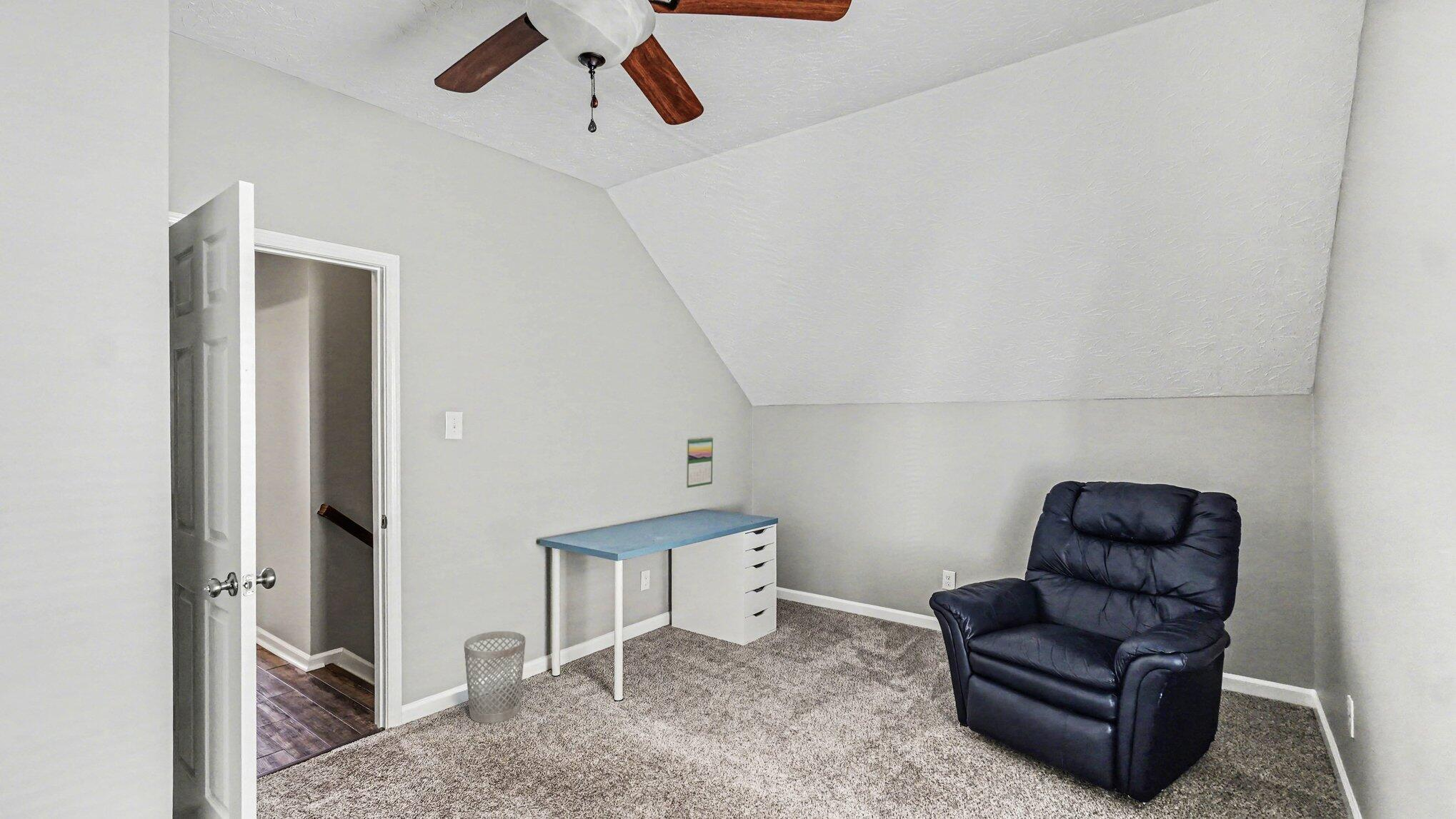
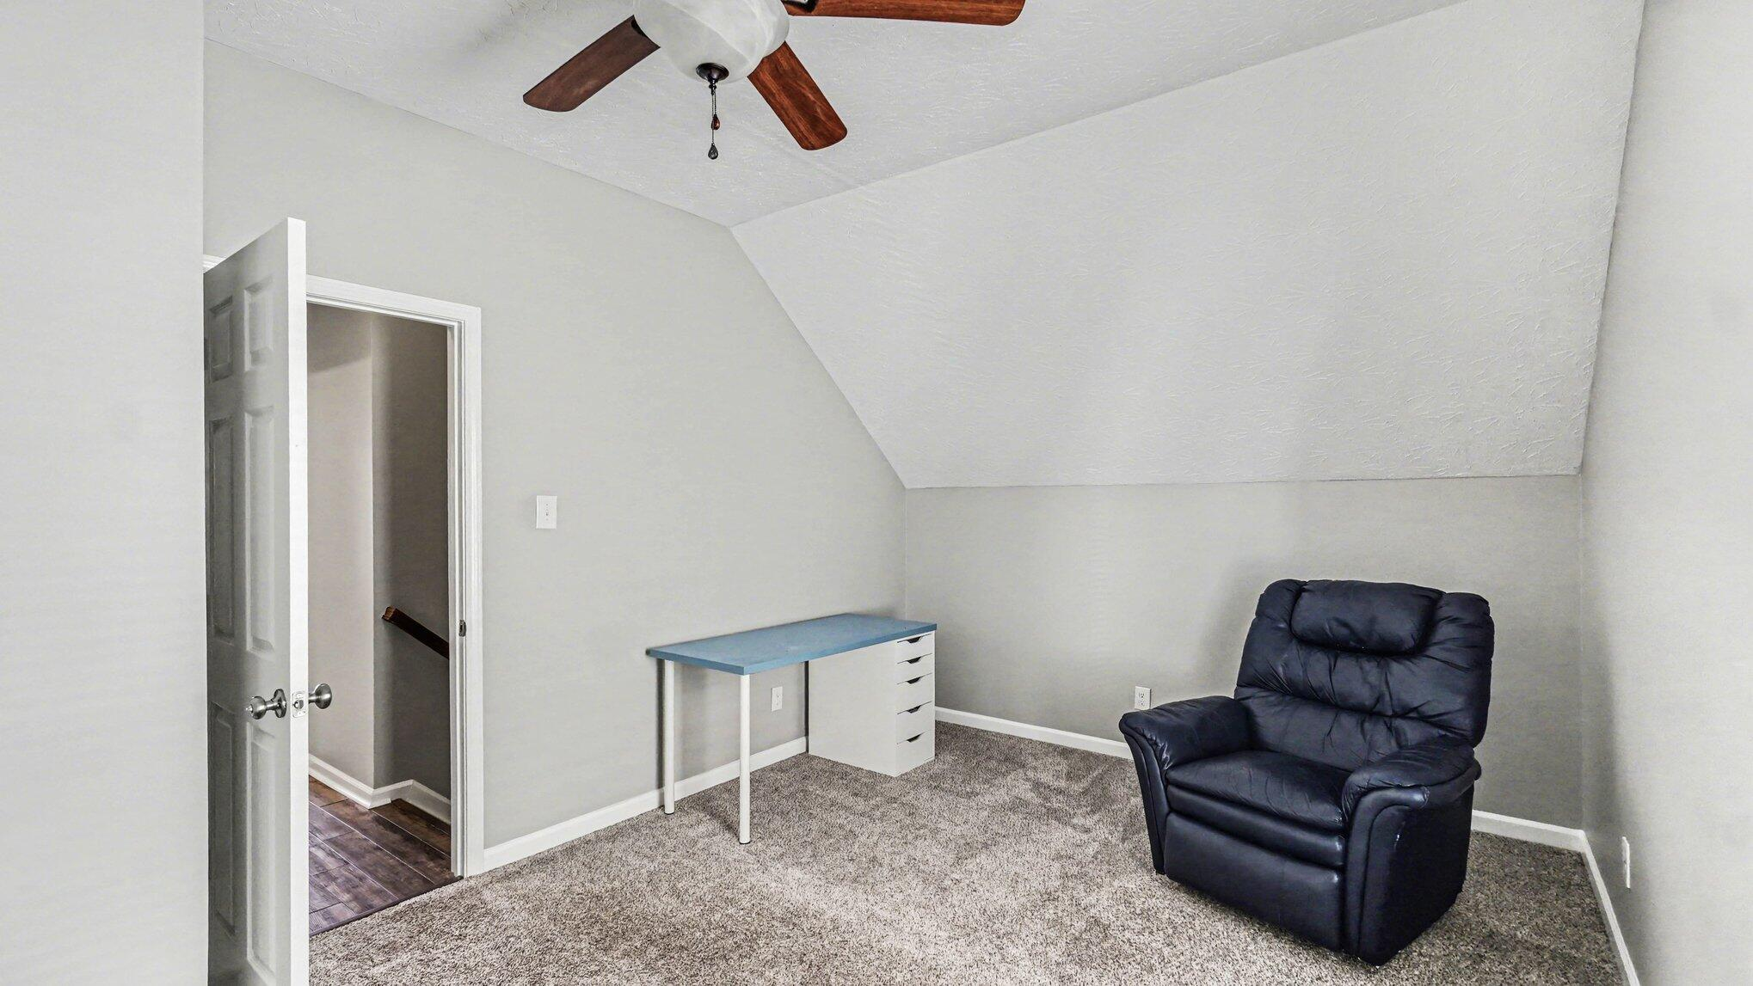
- wastebasket (494, 676)
- calendar (699, 461)
